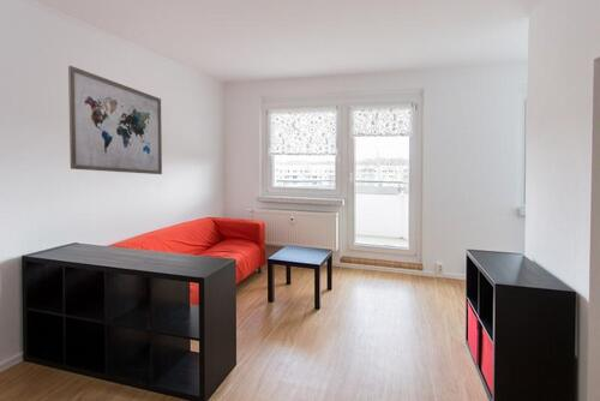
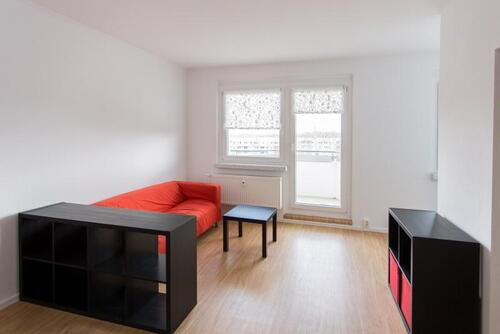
- wall art (122, 128)
